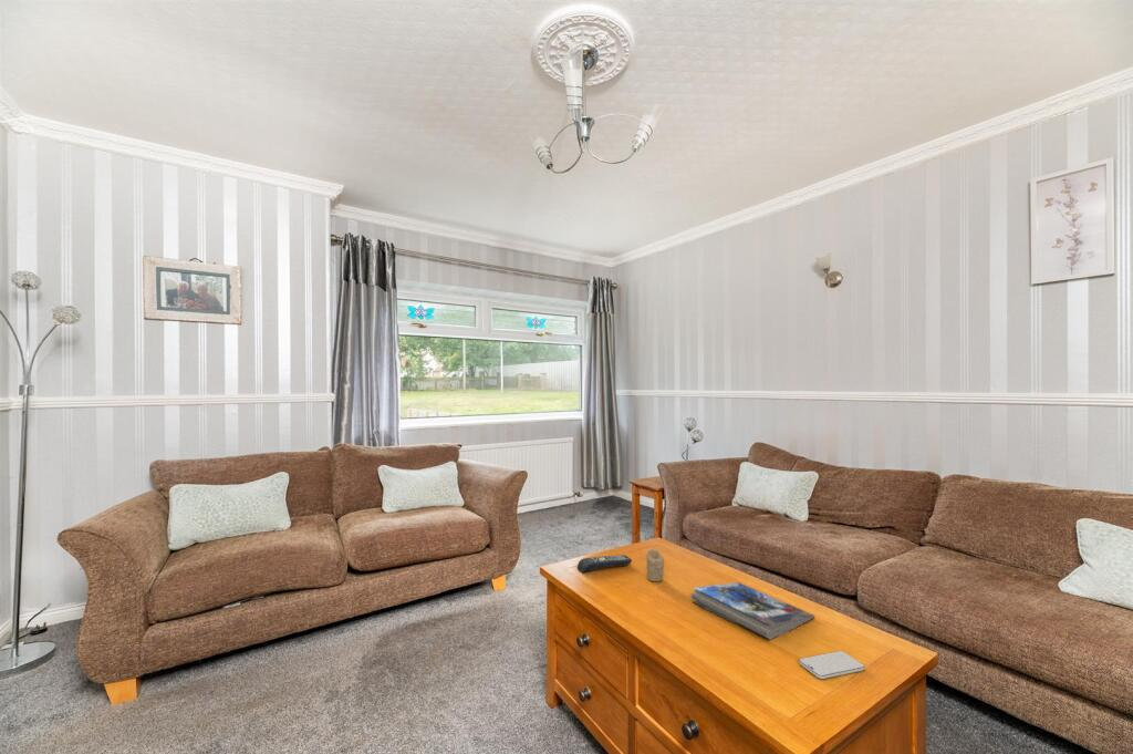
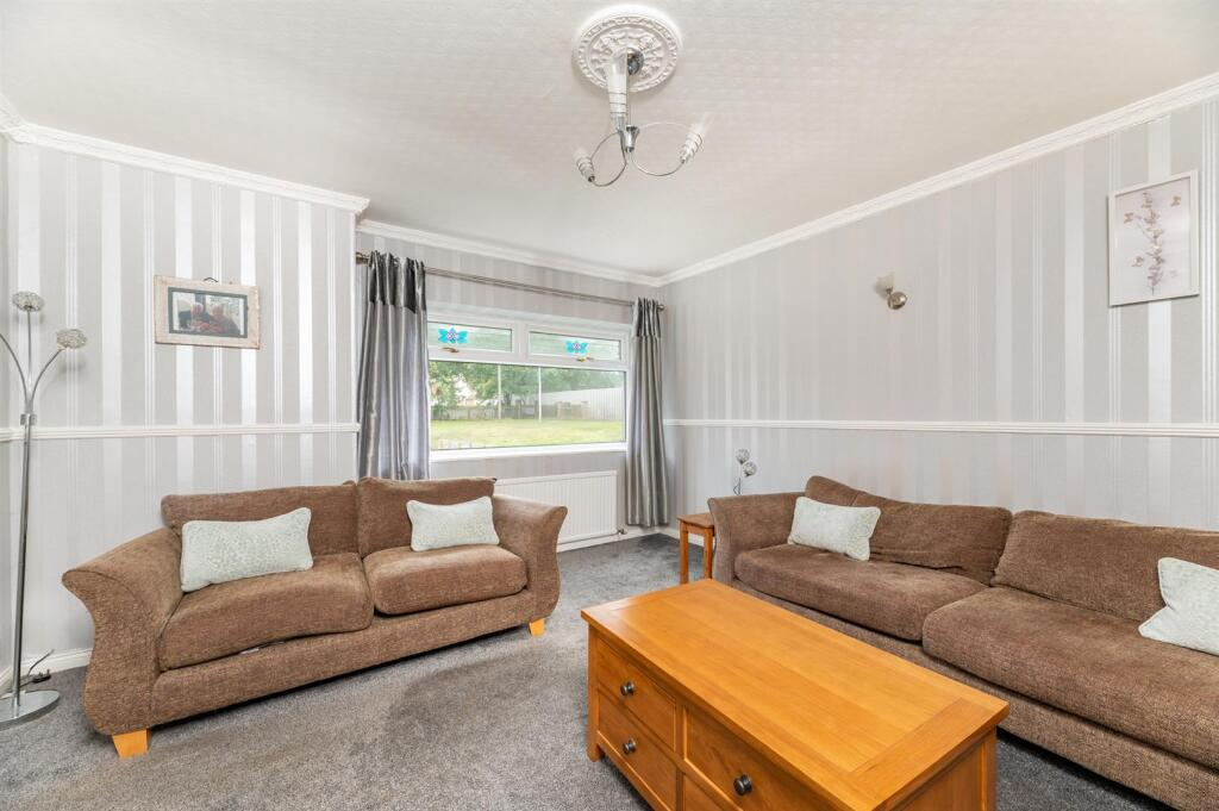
- magazine (750, 602)
- remote control (604, 561)
- smartphone (831, 663)
- candle (655, 565)
